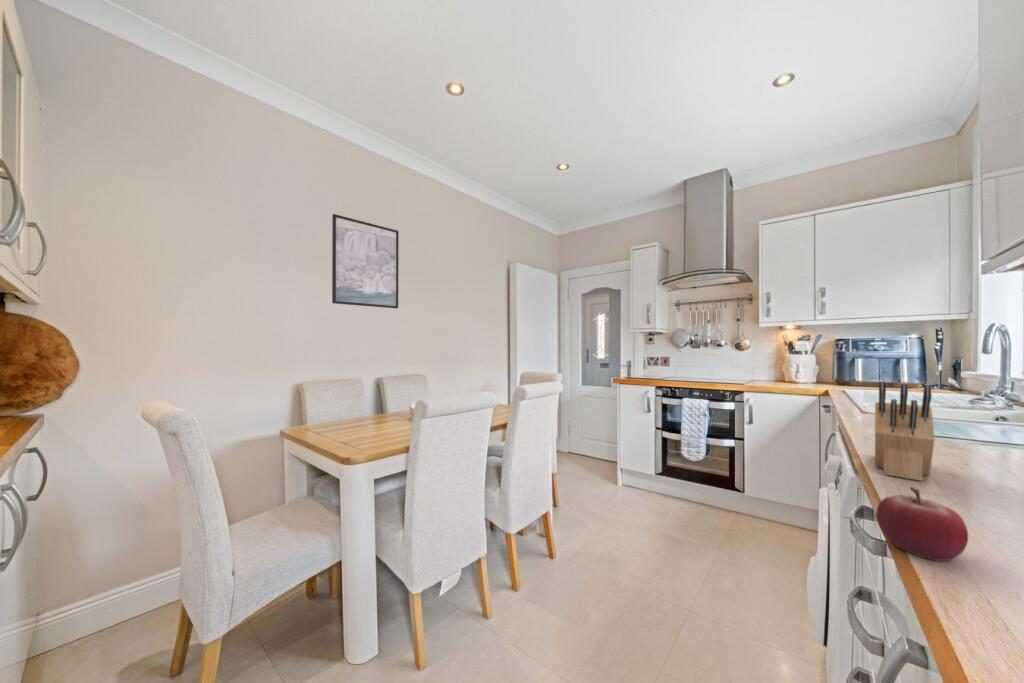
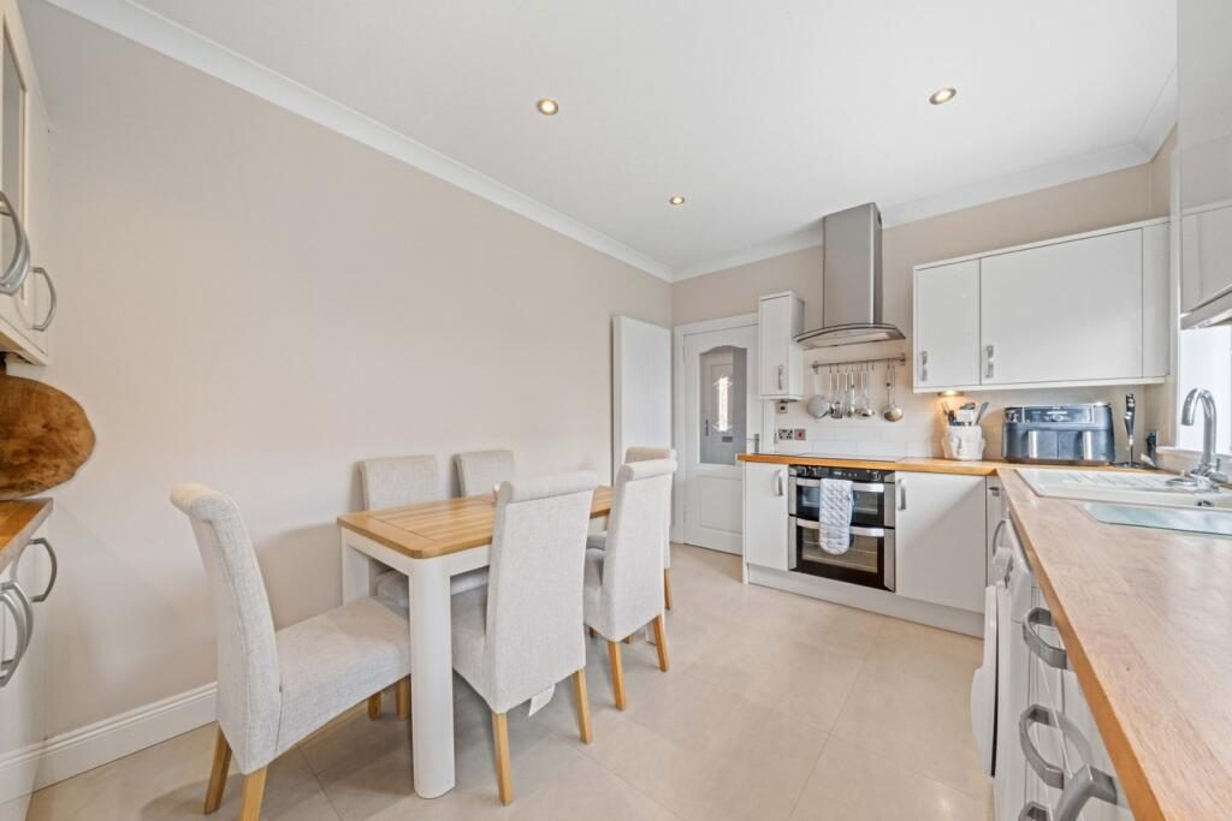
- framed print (367, 264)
- knife block (901, 425)
- fruit (920, 519)
